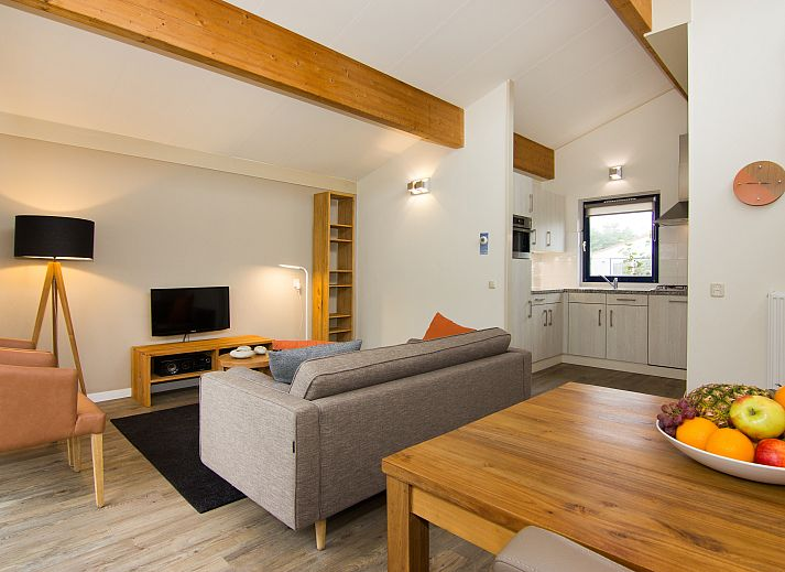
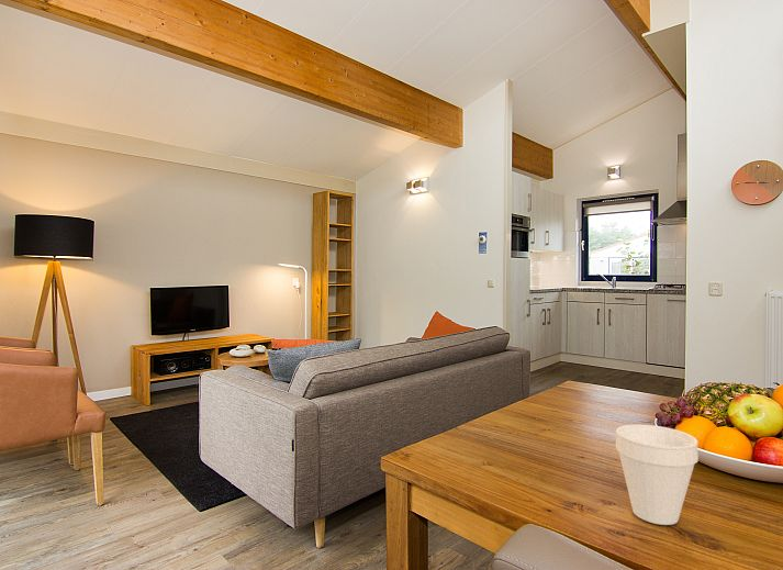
+ cup (655, 474)
